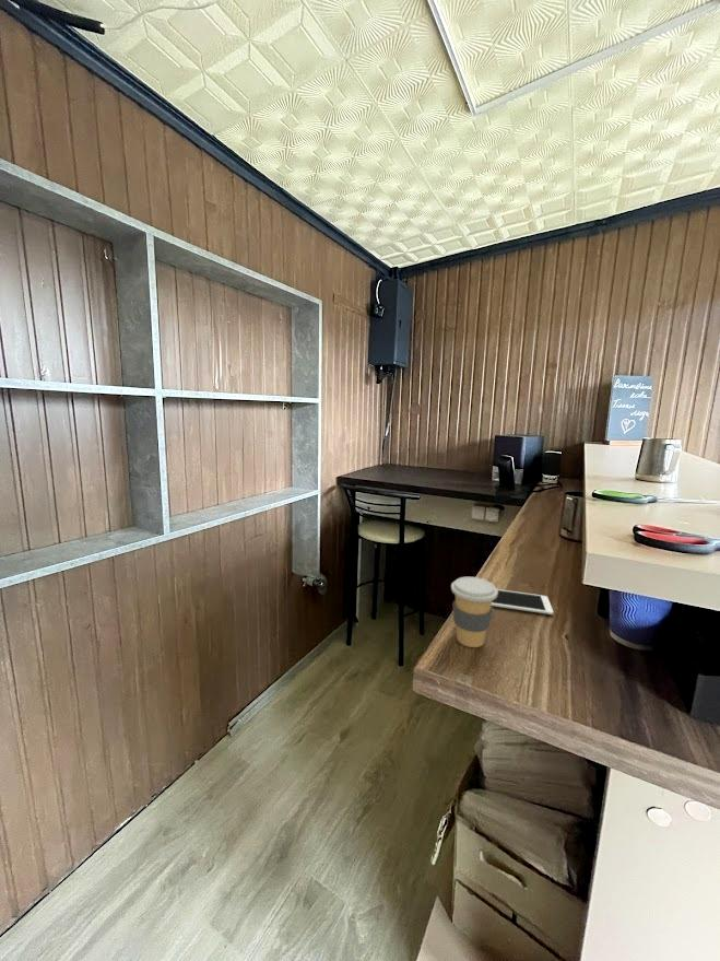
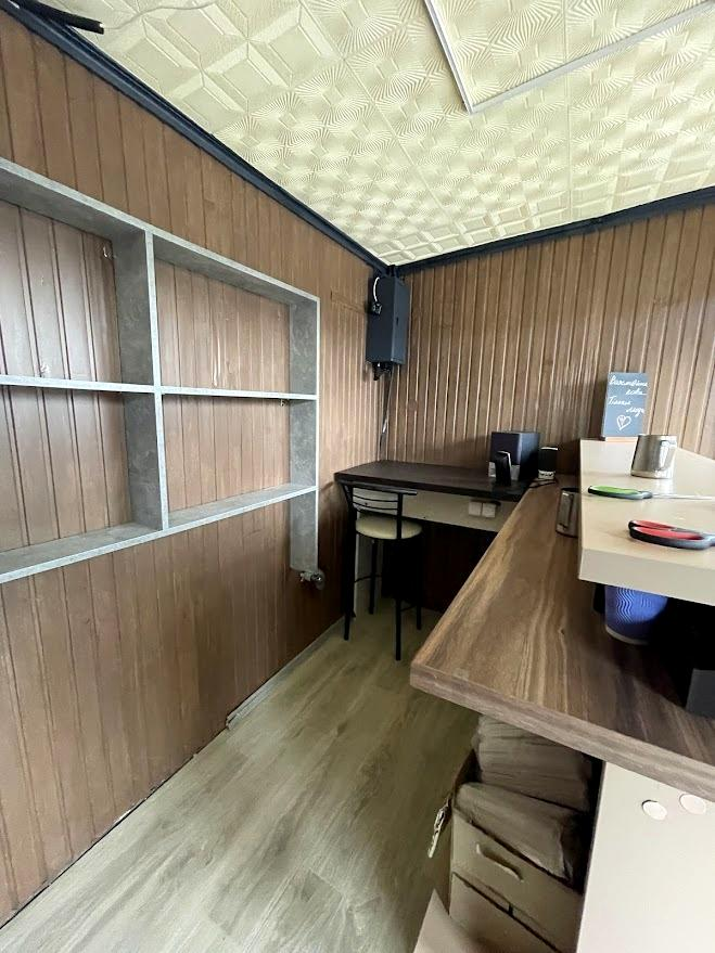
- cell phone (510, 599)
- coffee cup (472, 612)
